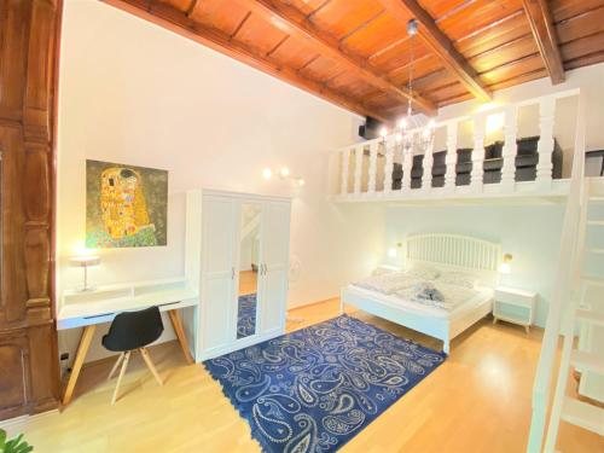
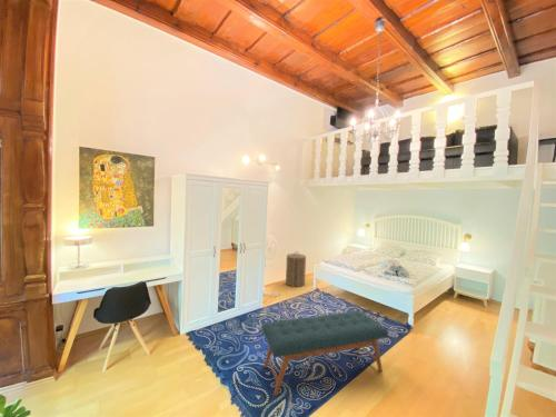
+ laundry hamper (296, 267)
+ bench (324, 346)
